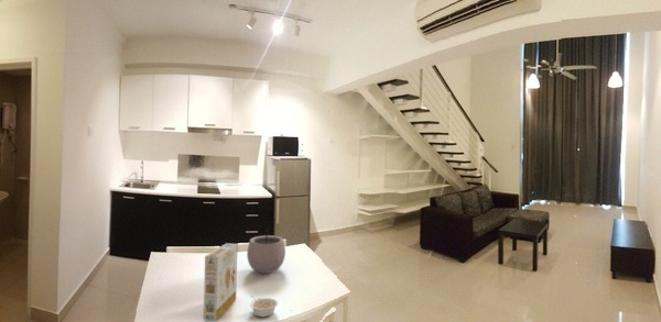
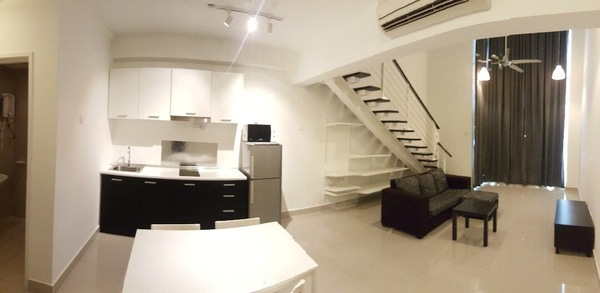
- legume (262, 307)
- cereal box (221, 279)
- plant pot (267, 248)
